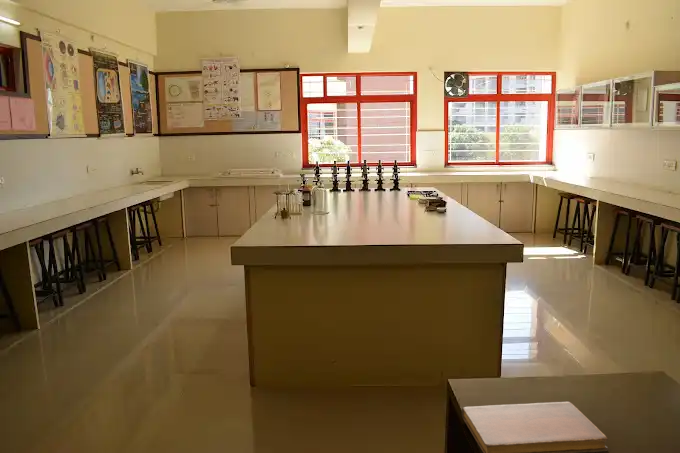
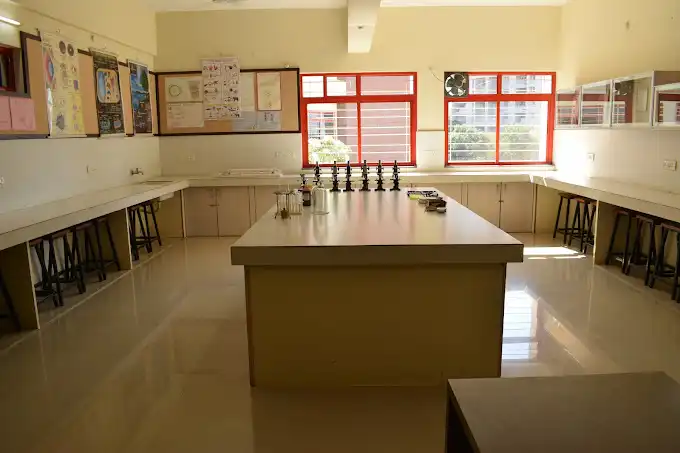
- notebook (530, 426)
